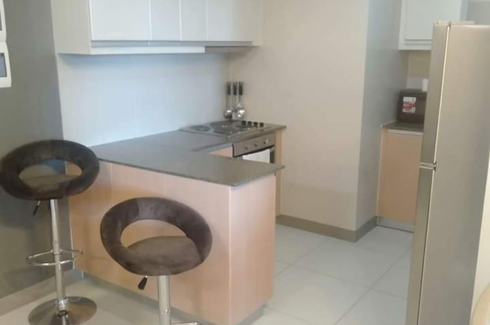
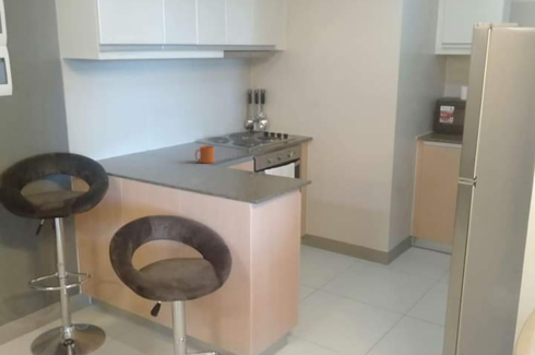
+ cup (204, 154)
